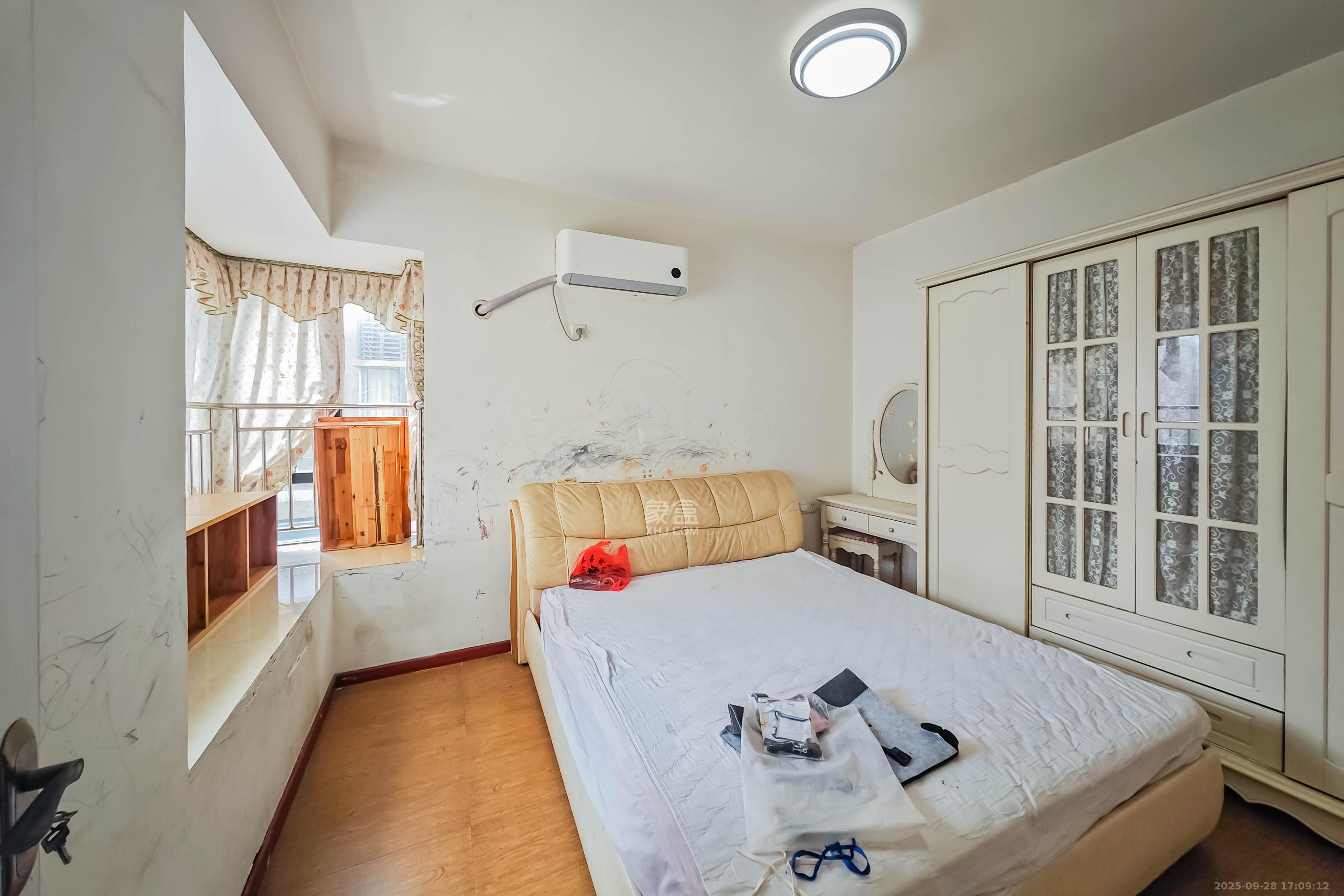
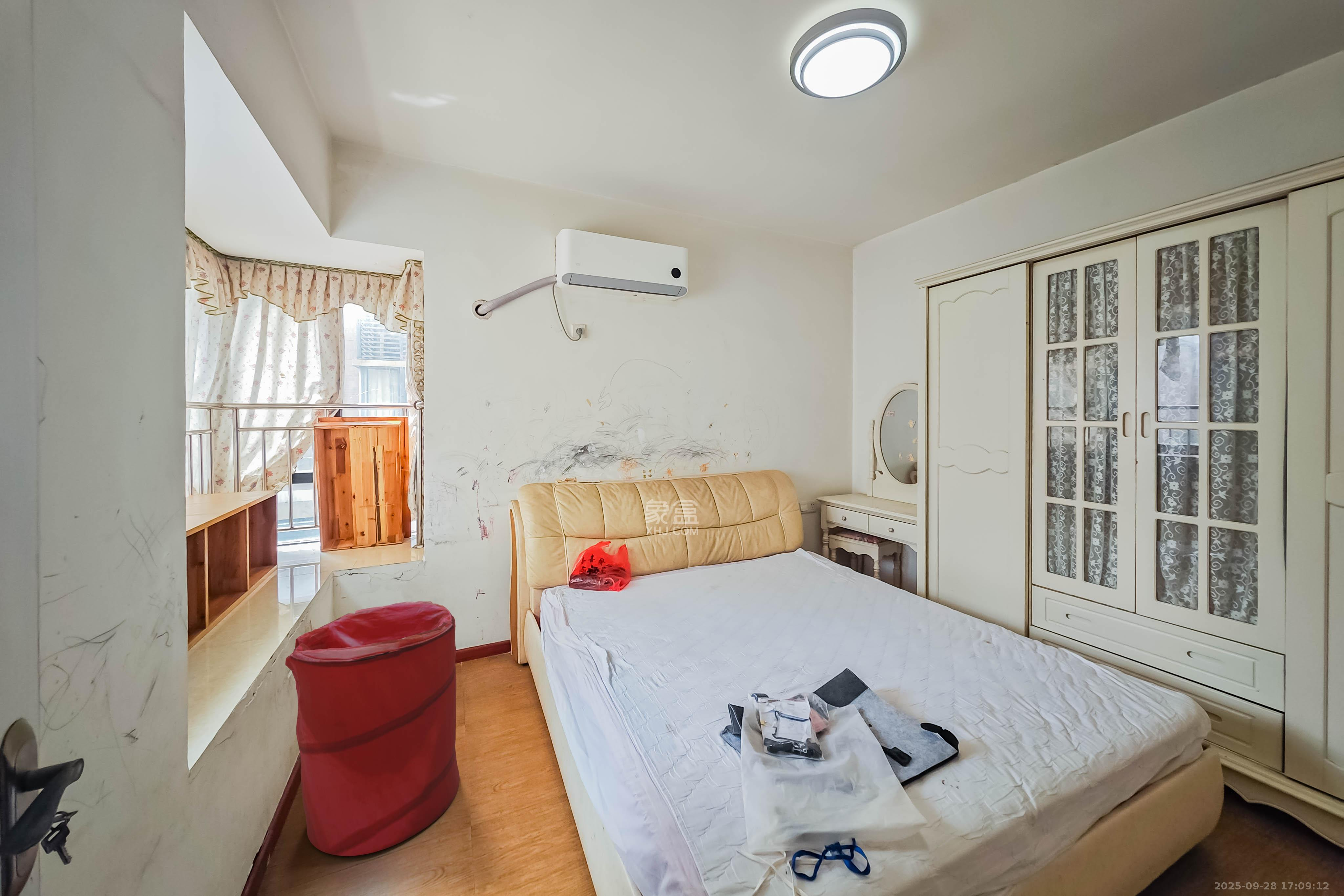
+ laundry hamper (380, 712)
